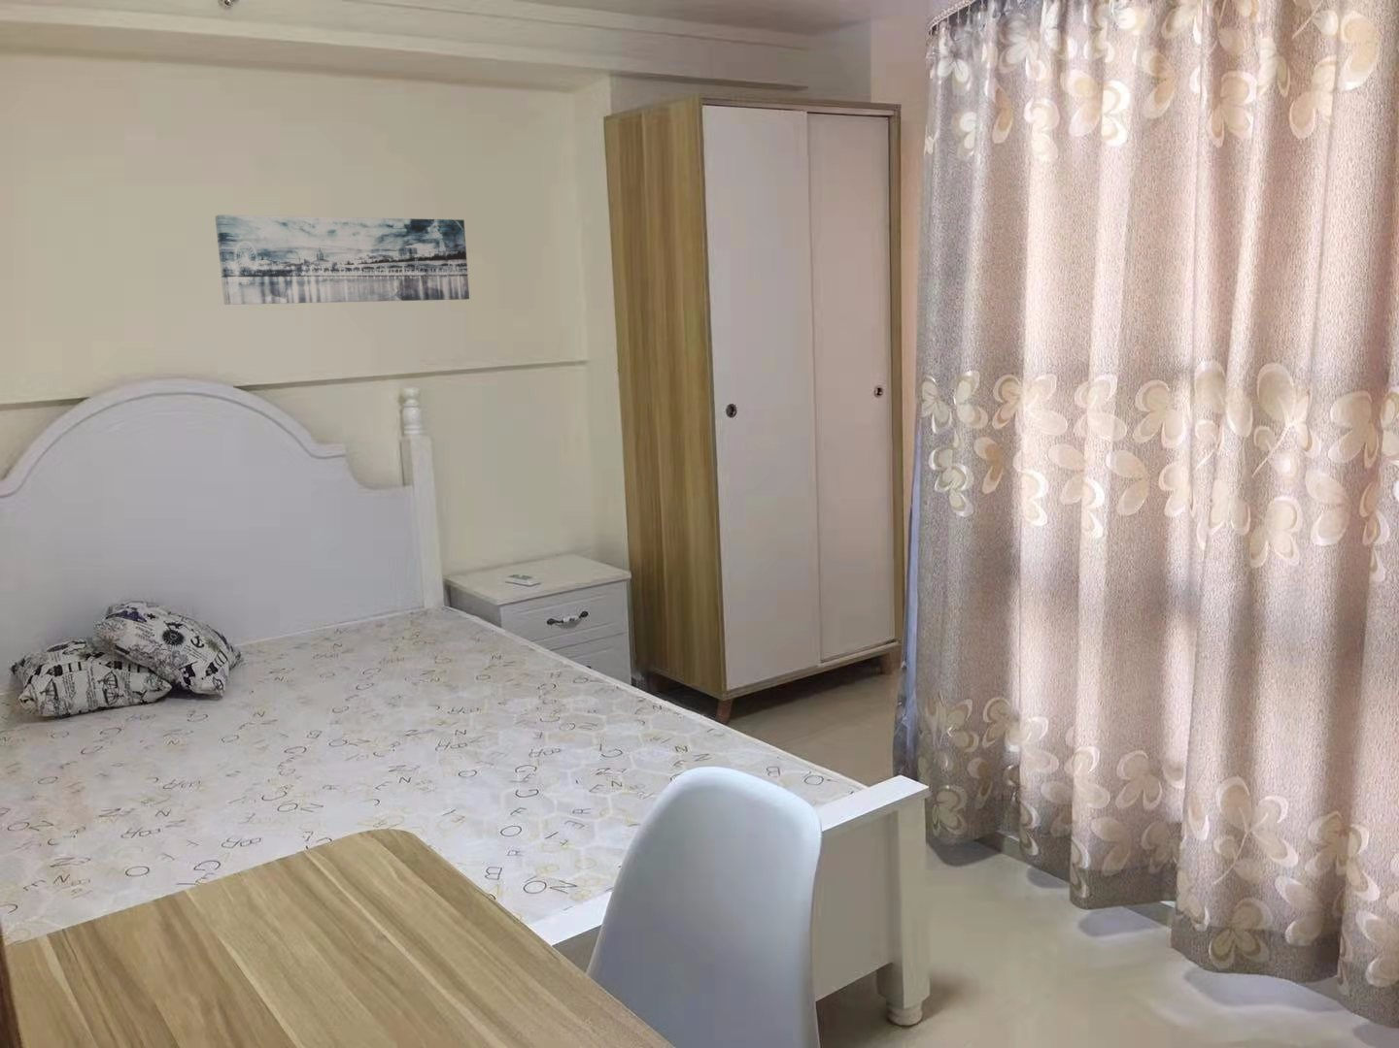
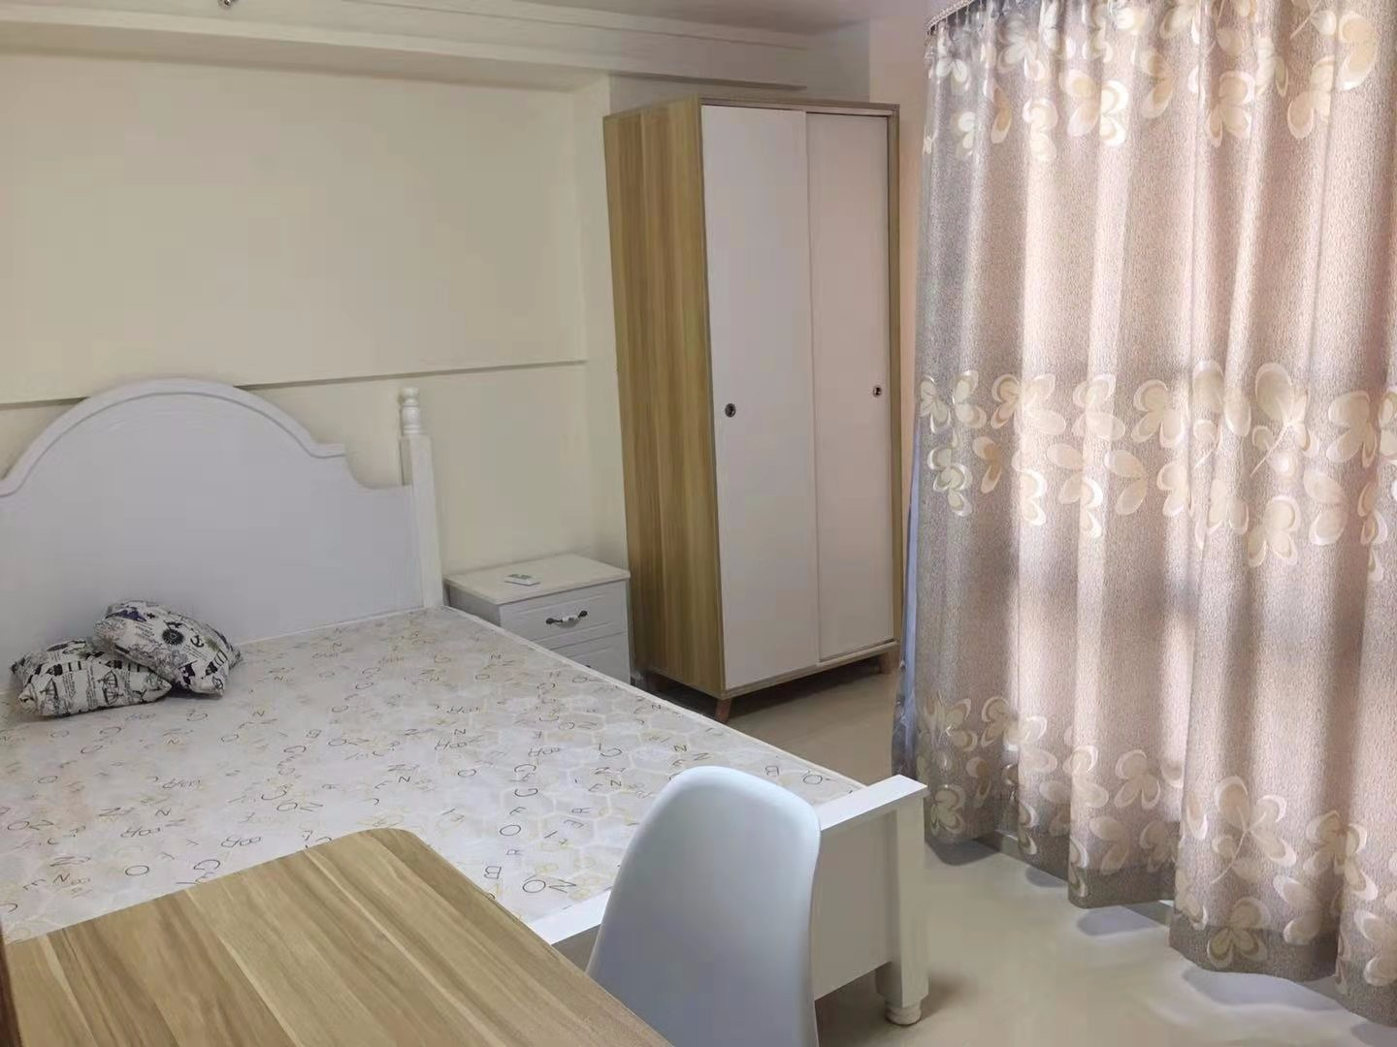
- wall art (350, 260)
